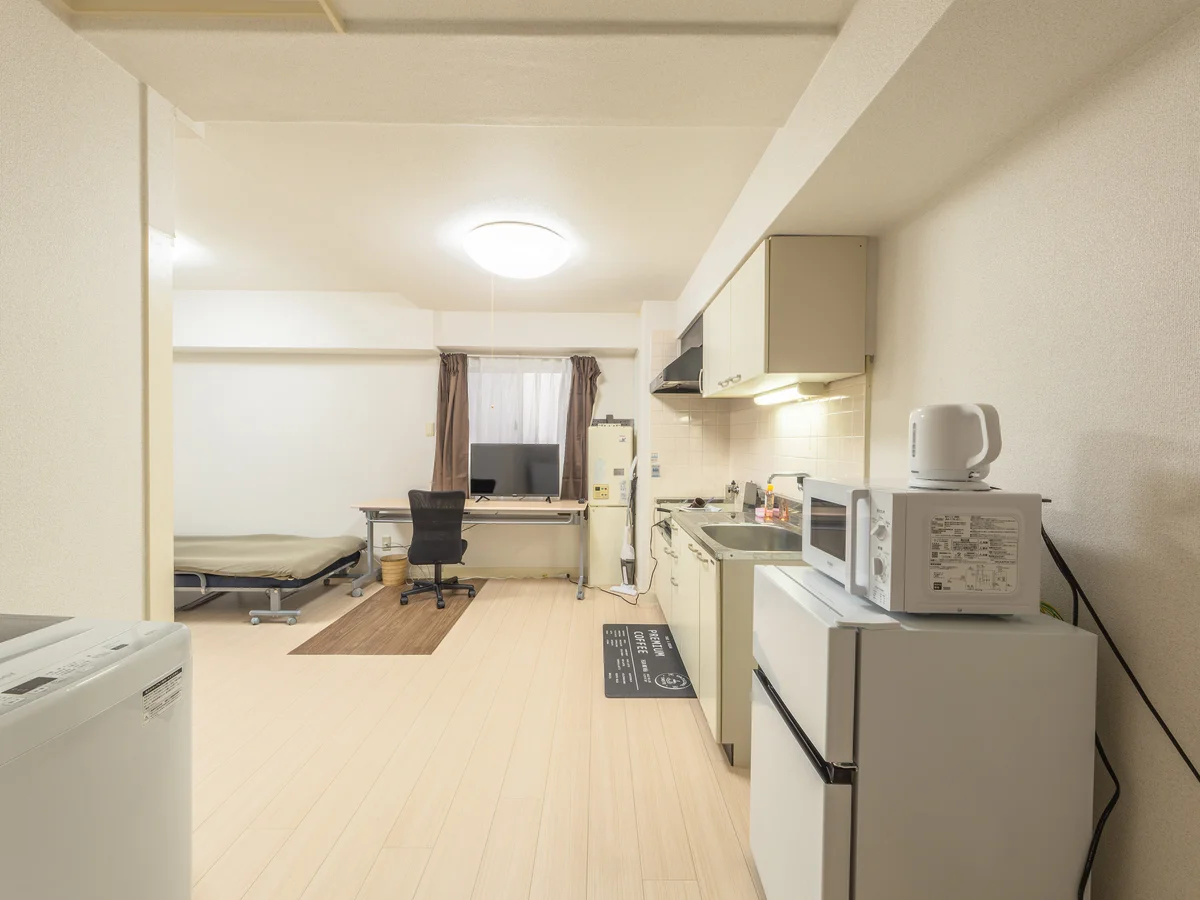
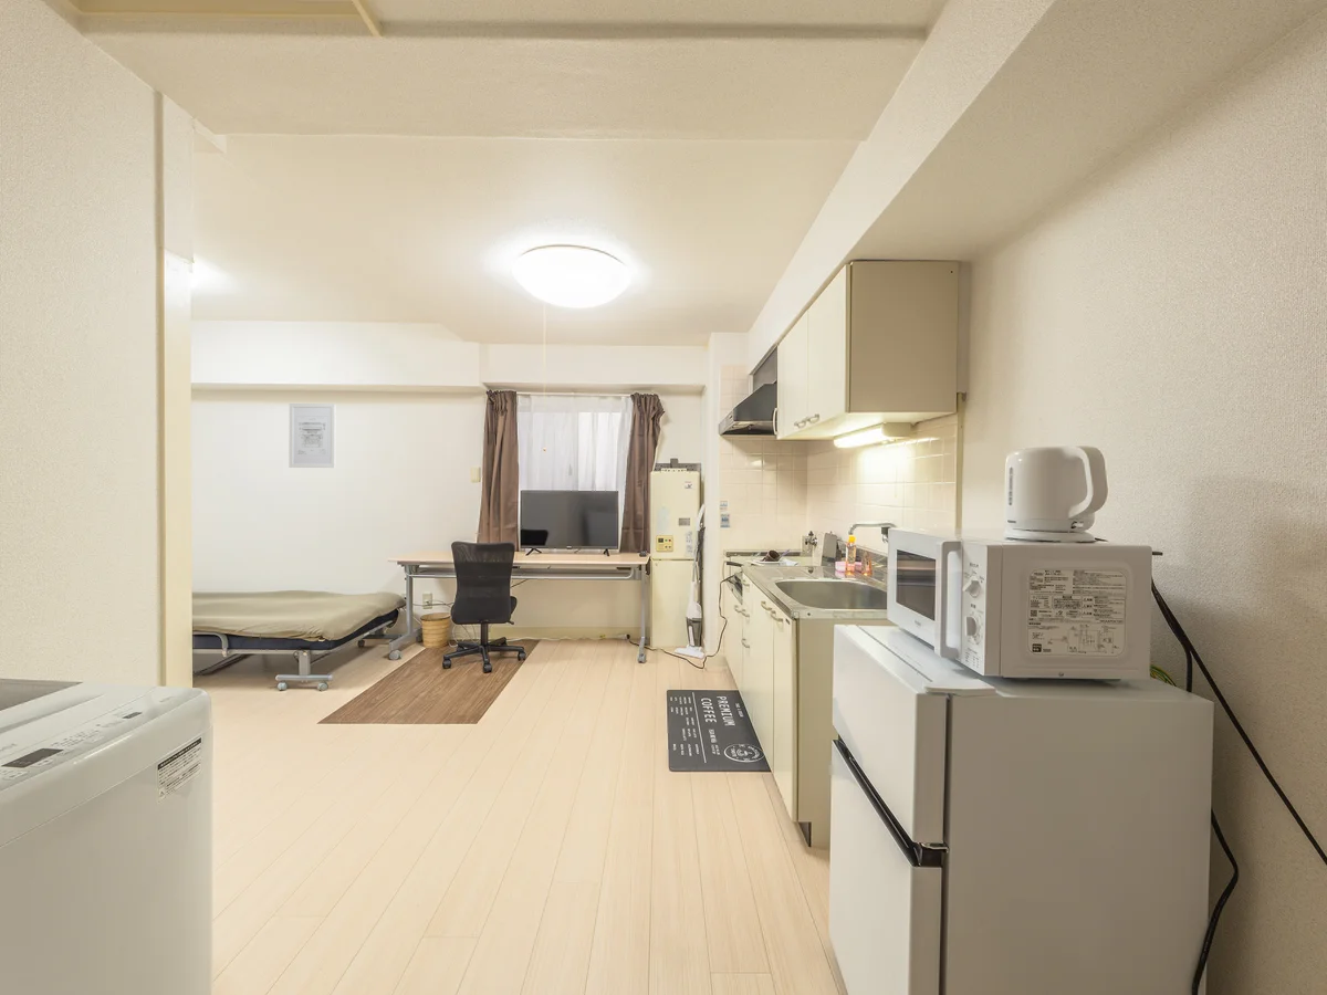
+ wall art (312, 436)
